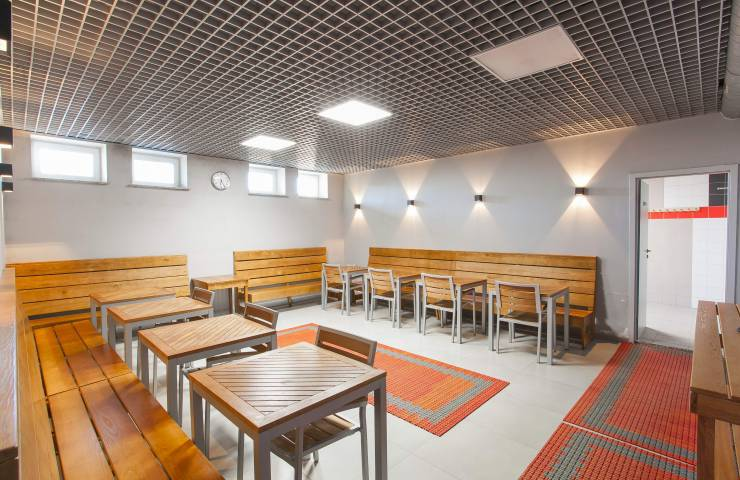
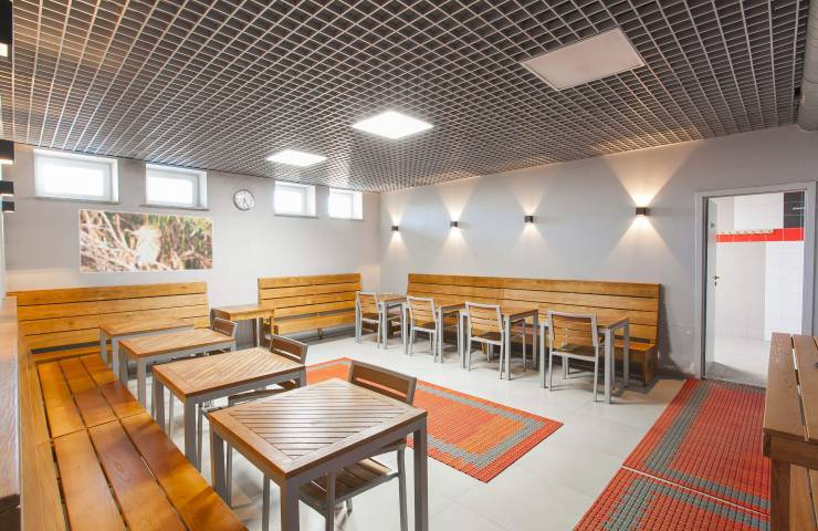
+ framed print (153, 242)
